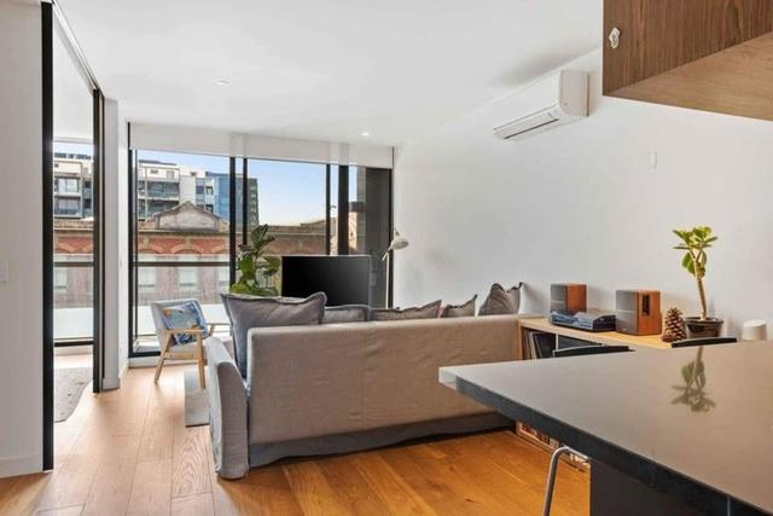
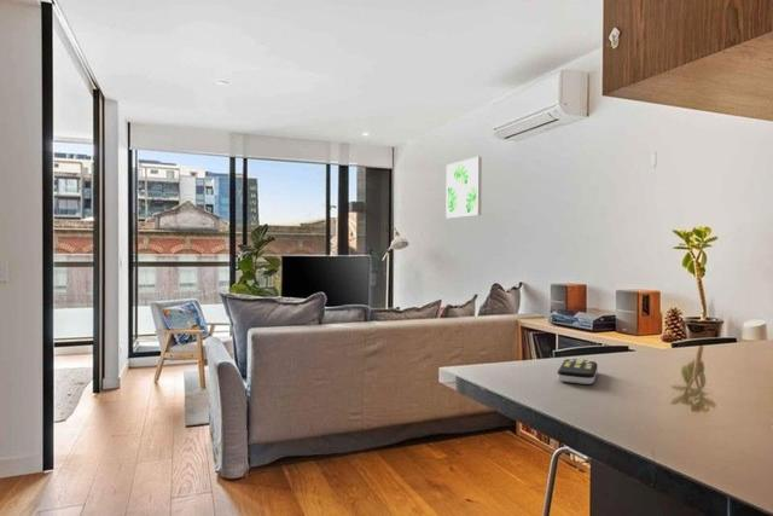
+ wall art (463, 189)
+ remote control (577, 370)
